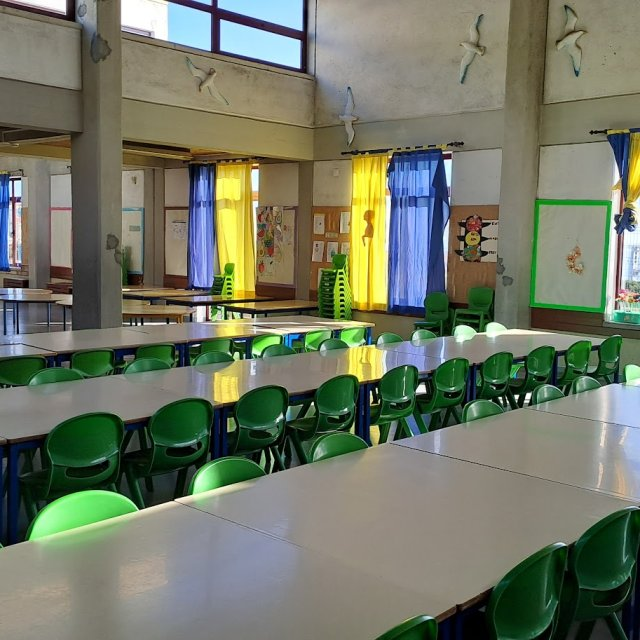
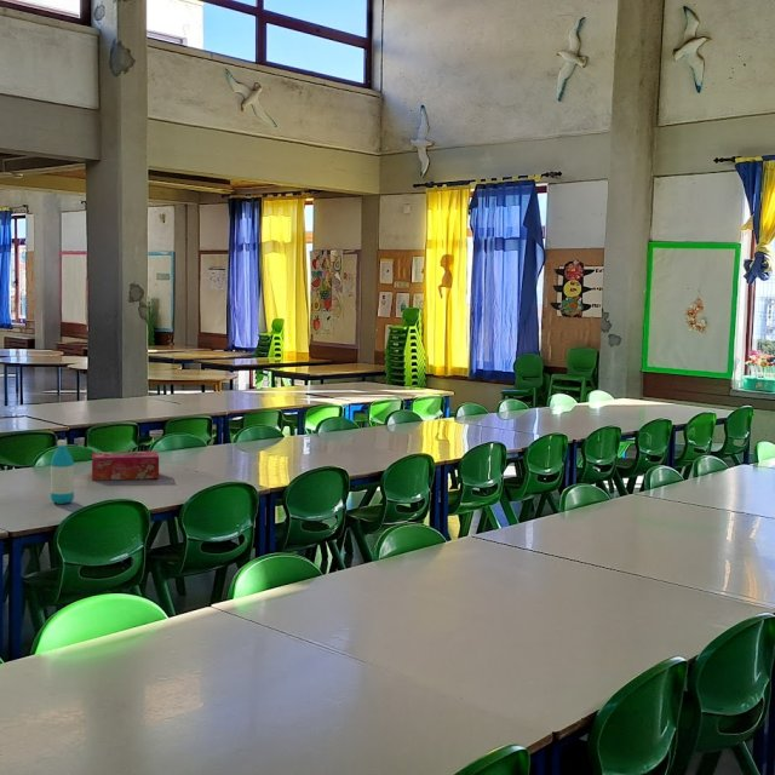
+ water bottle (62, 471)
+ tissue box (125, 465)
